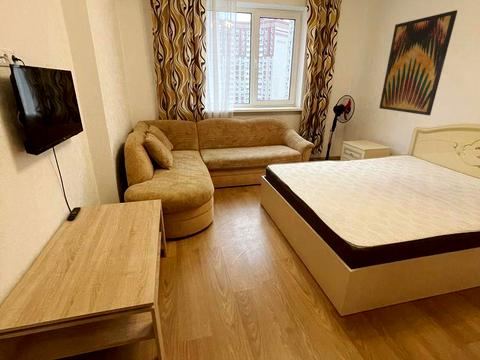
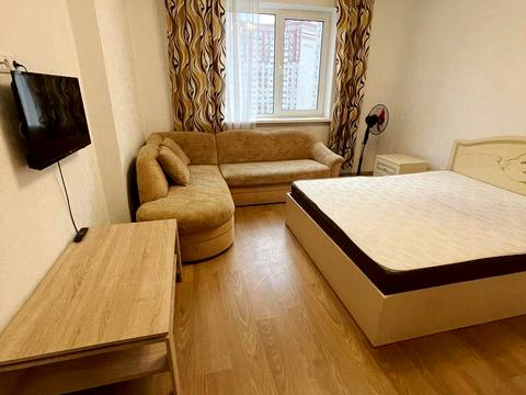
- wall art (411, 67)
